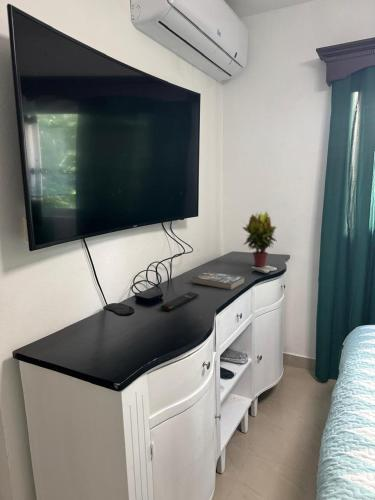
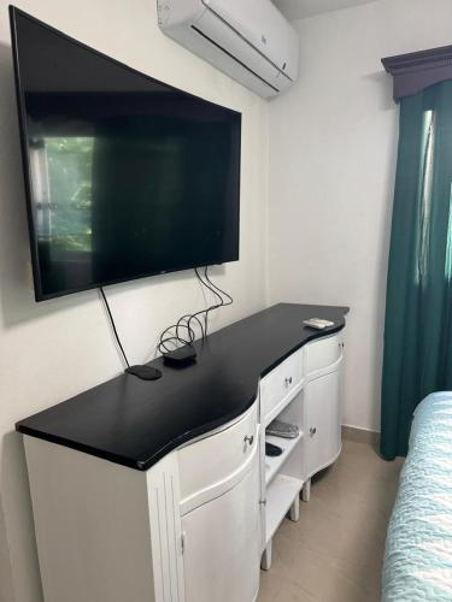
- potted plant (261, 238)
- remote control (180, 301)
- book (218, 280)
